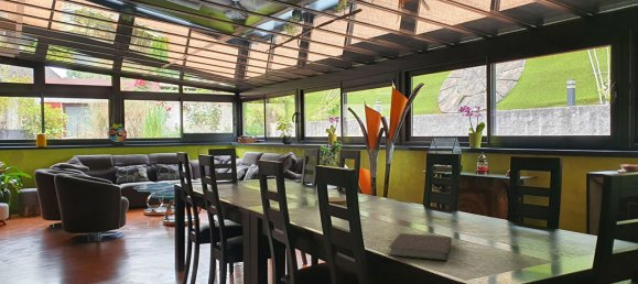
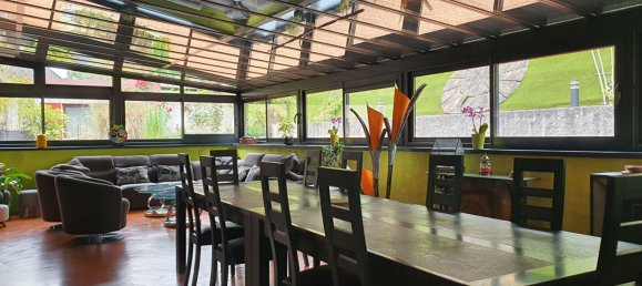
- notebook (421, 245)
